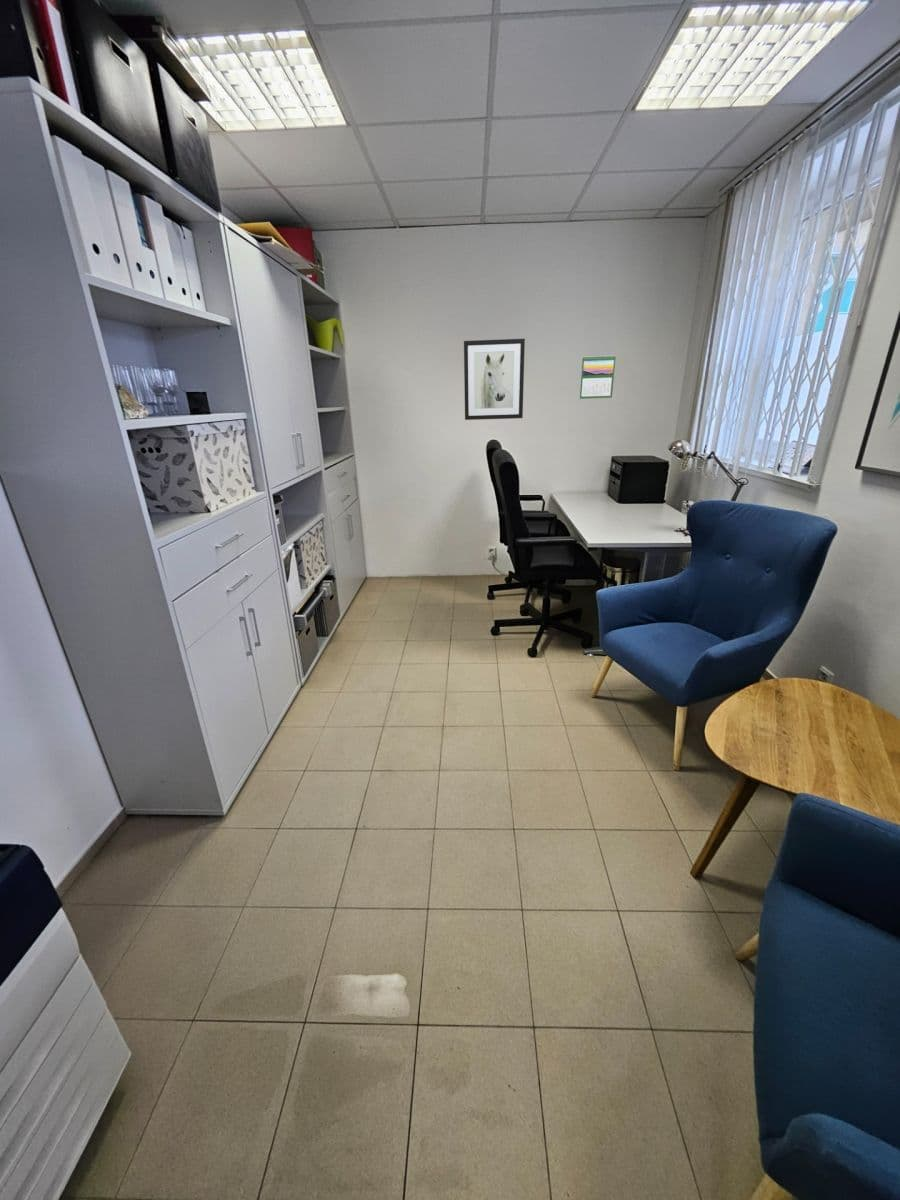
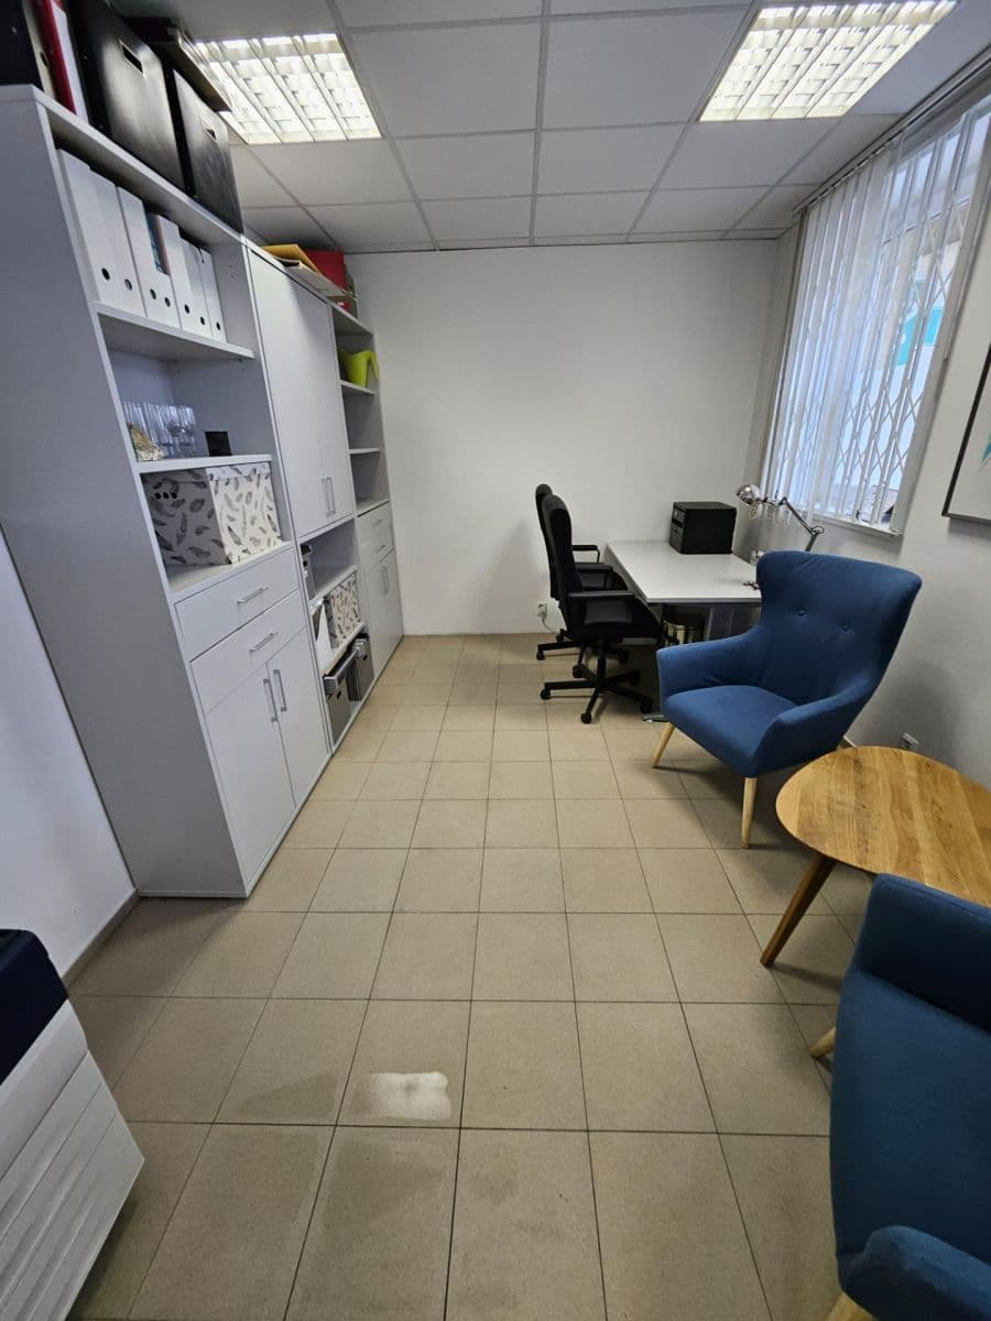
- wall art (493, 380)
- calendar (597, 376)
